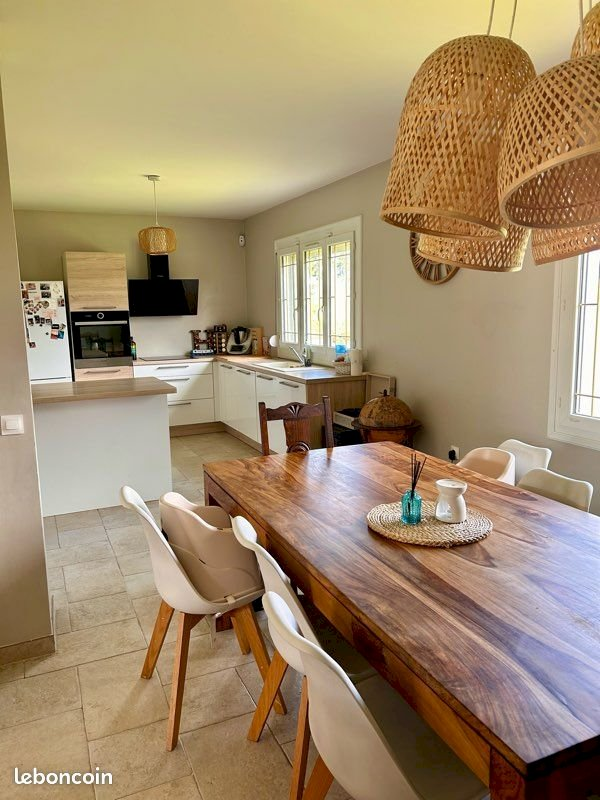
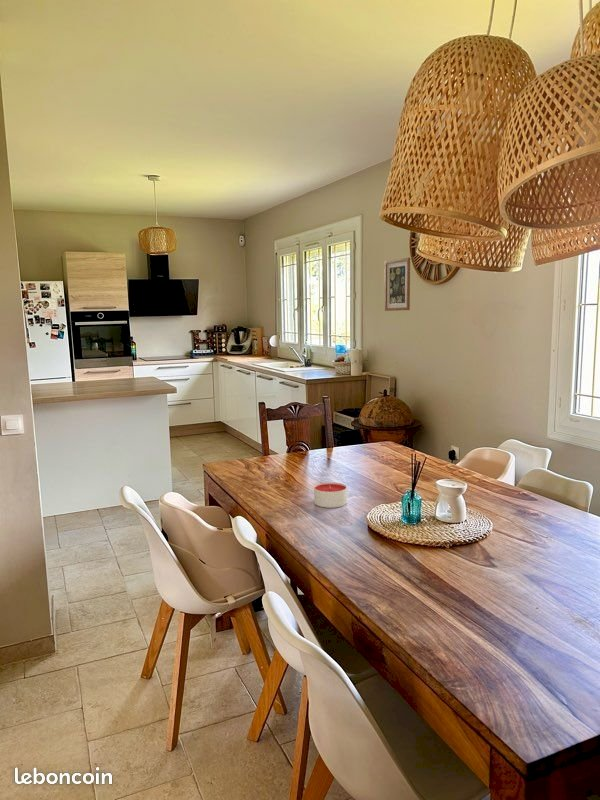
+ candle (330, 494)
+ wall art (396, 285)
